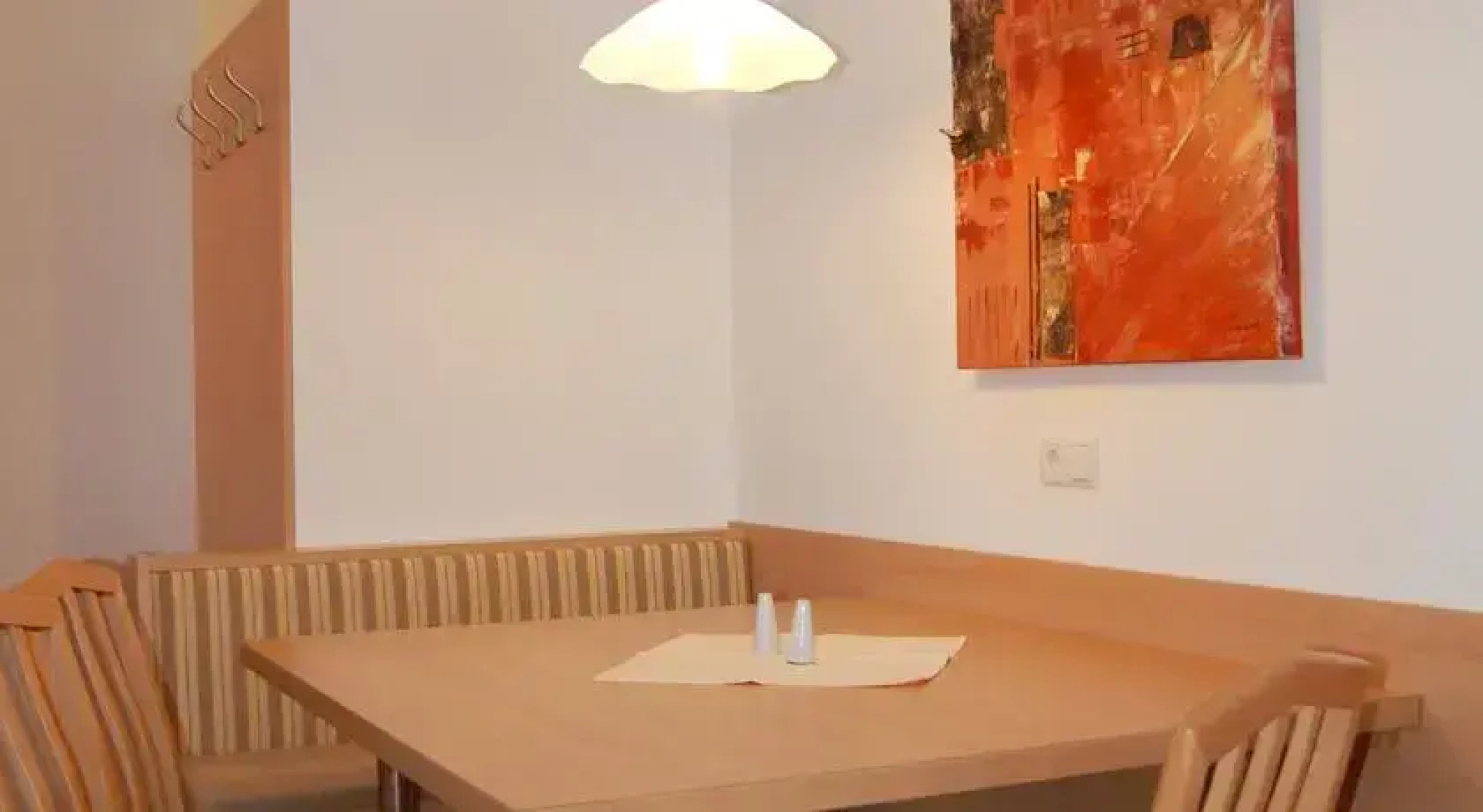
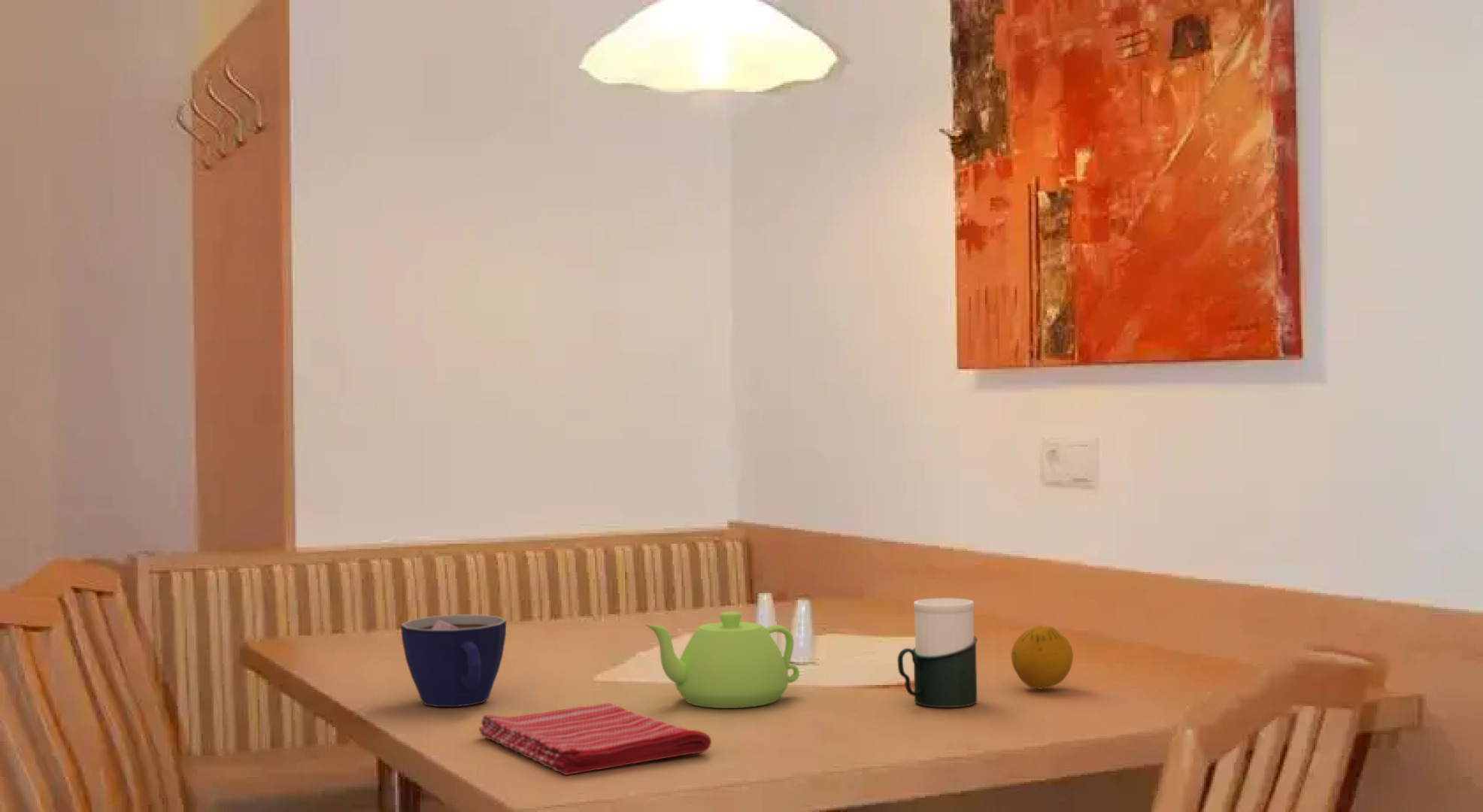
+ teapot (723, 656)
+ cup (459, 662)
+ fruit (1042, 656)
+ dish towel (592, 732)
+ cup (935, 653)
